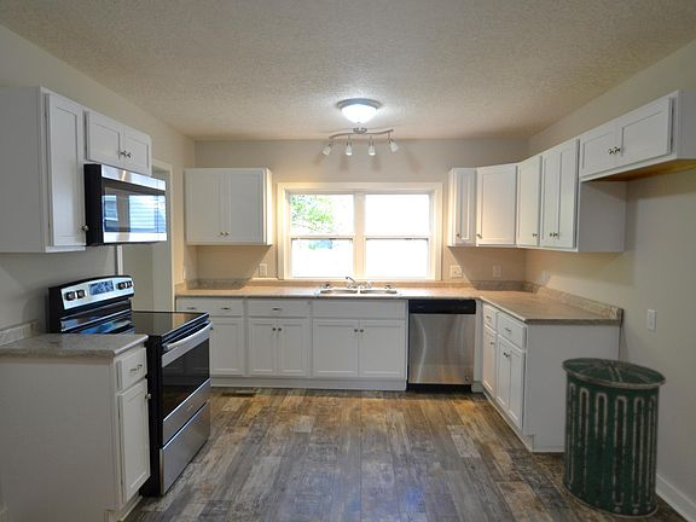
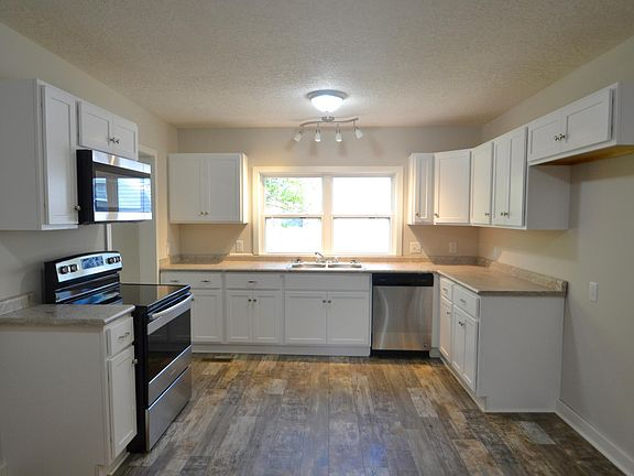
- trash can (609, 427)
